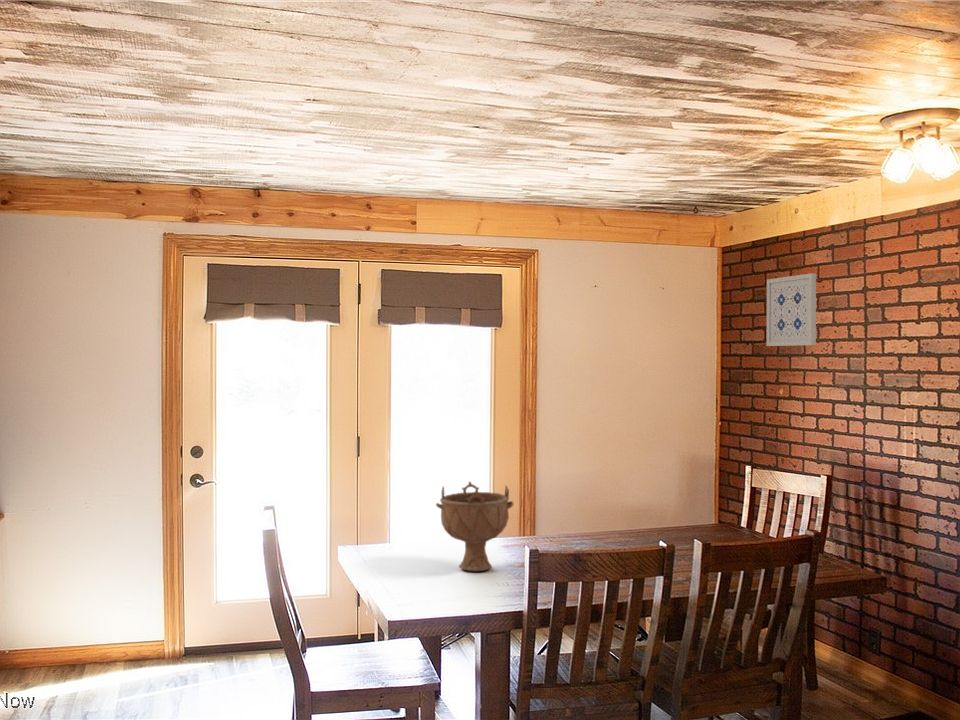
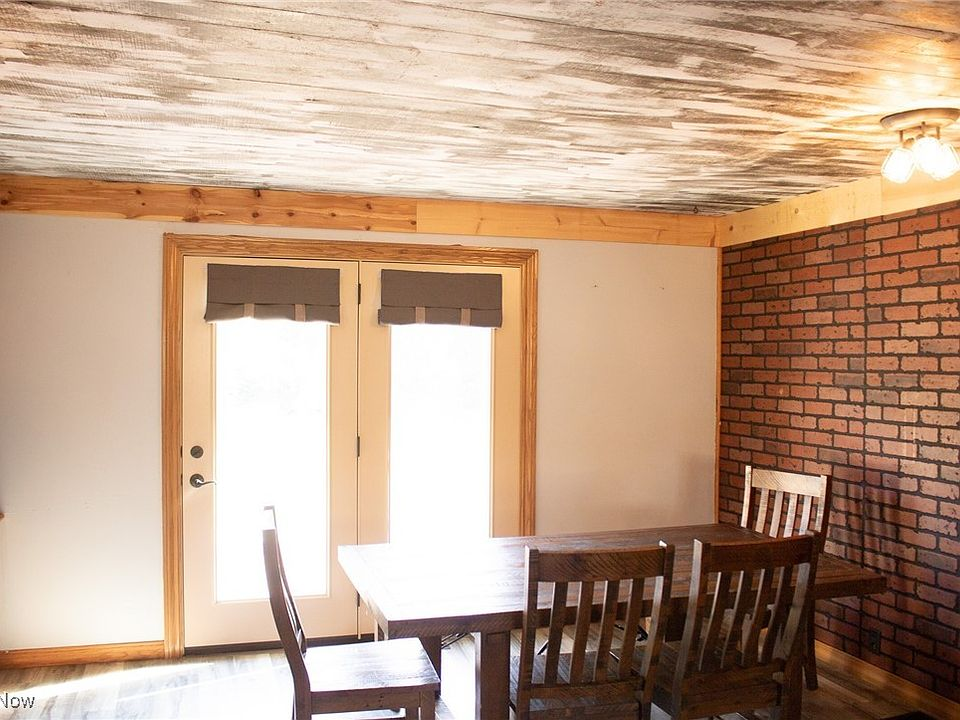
- wall art (790, 311)
- decorative bowl (474, 526)
